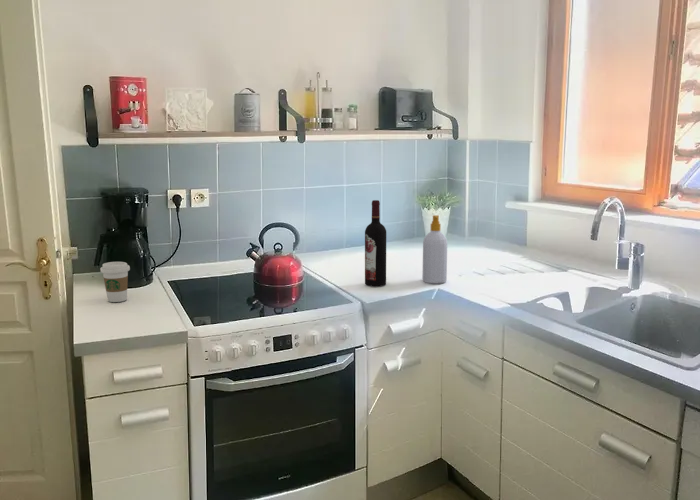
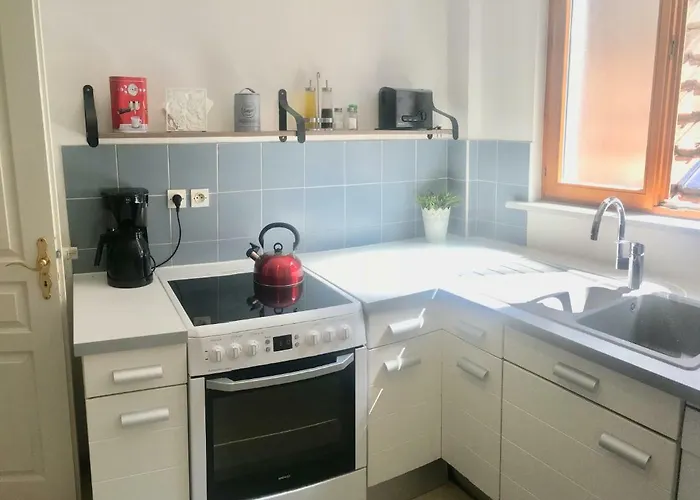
- coffee cup (116, 281)
- soap bottle (435, 248)
- wine bottle (375, 242)
